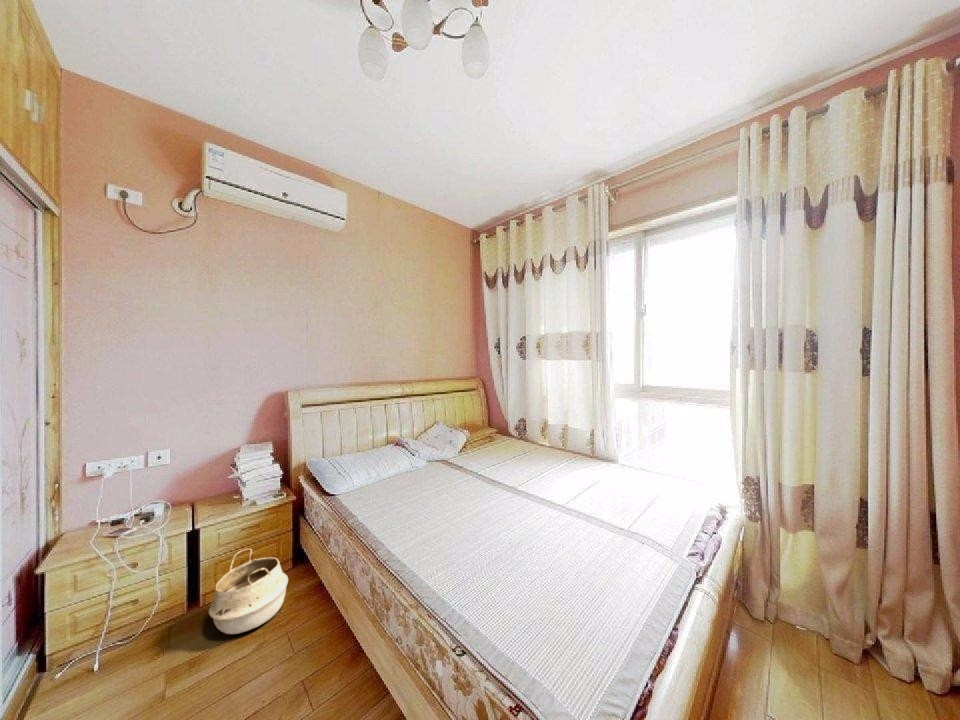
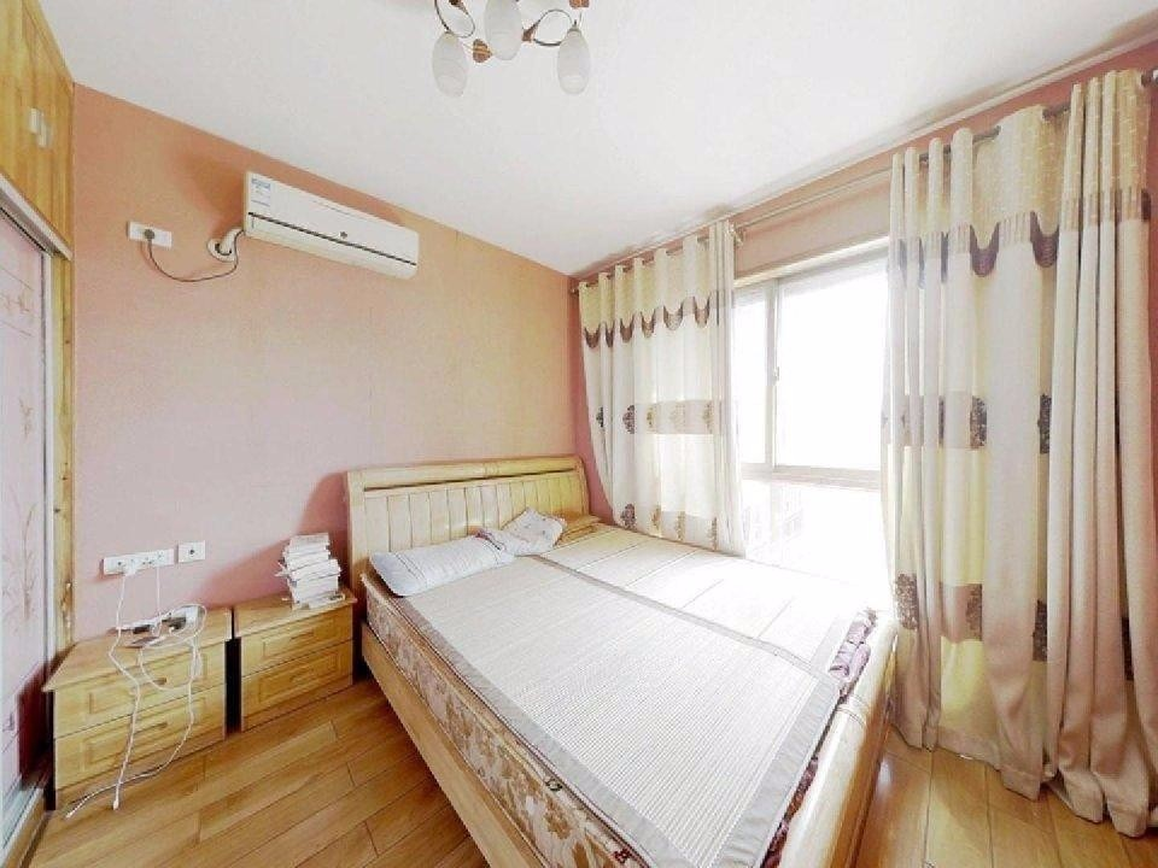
- woven basket (250, 584)
